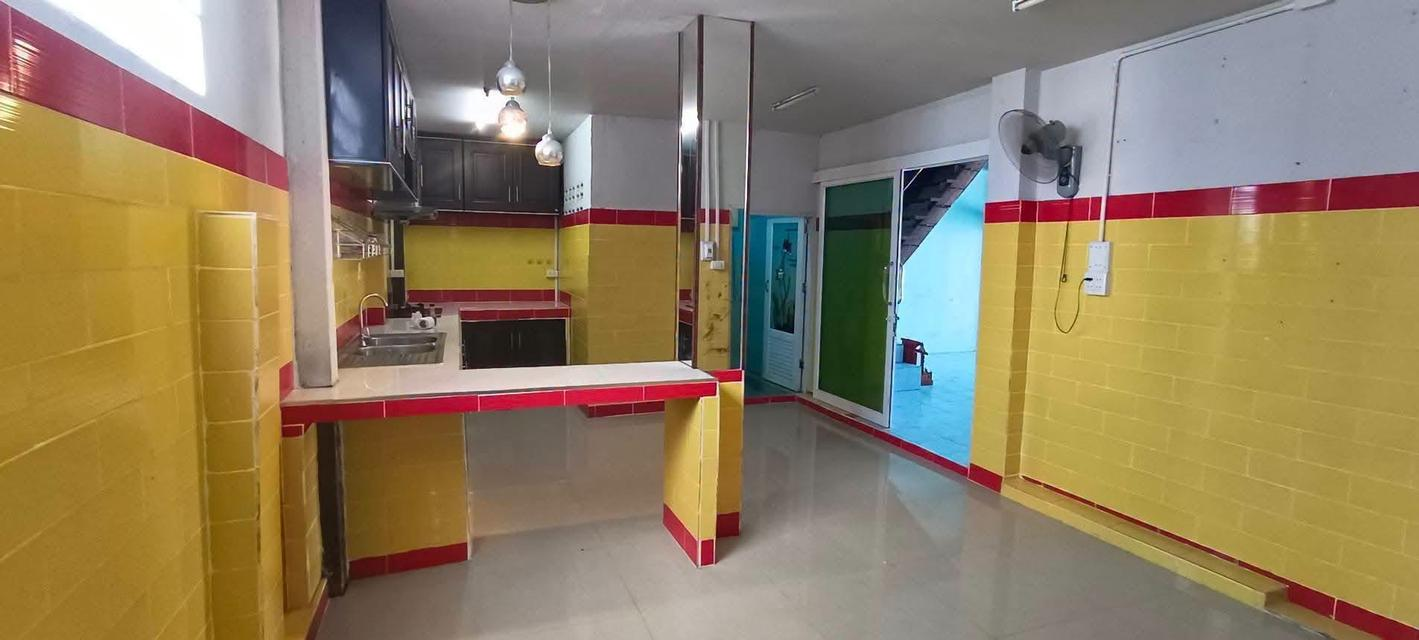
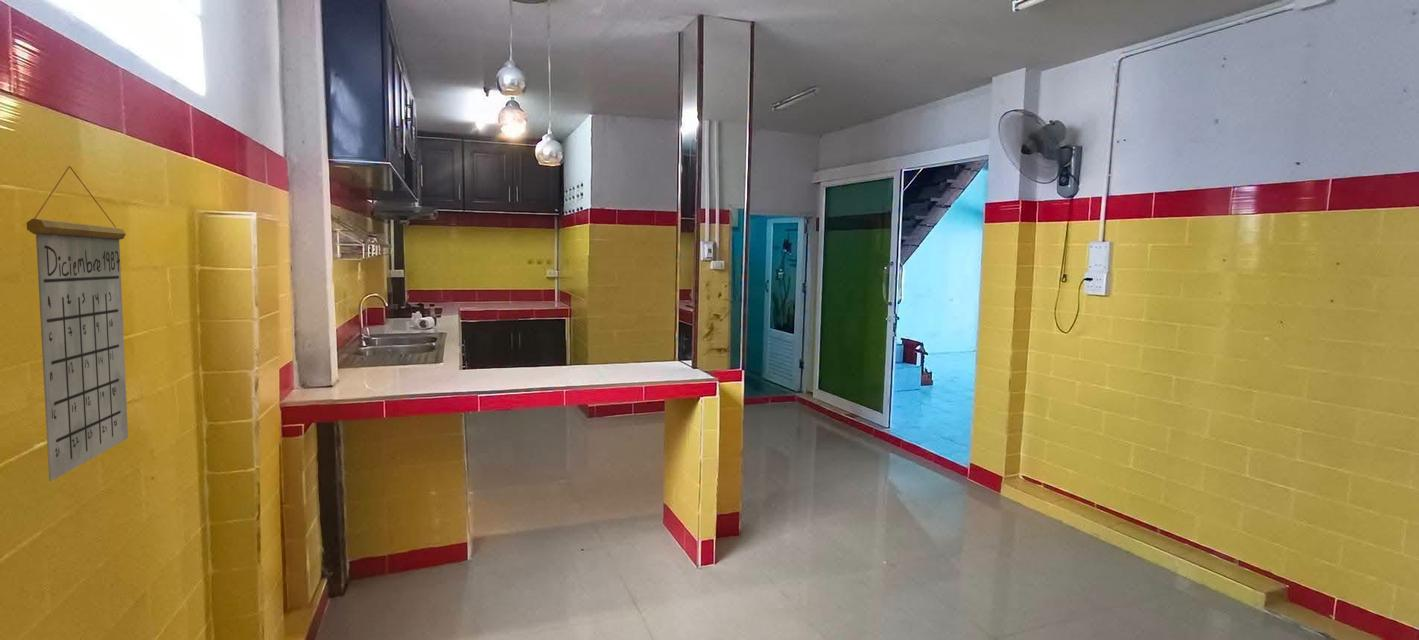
+ calendar (85, 314)
